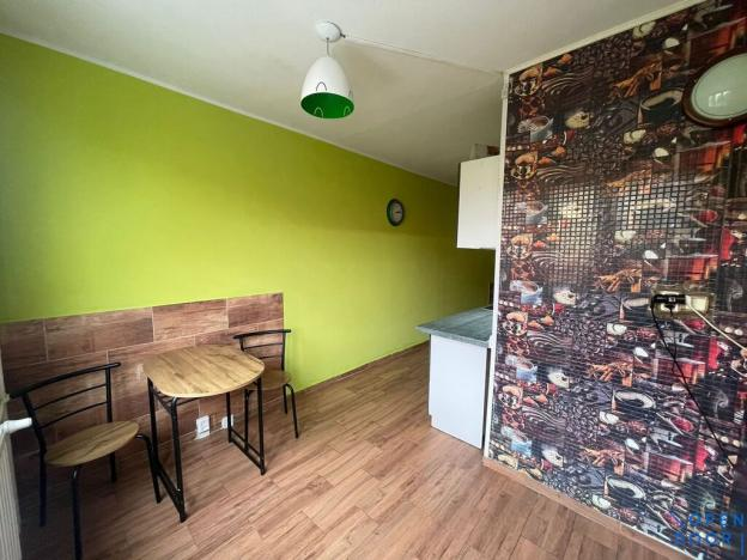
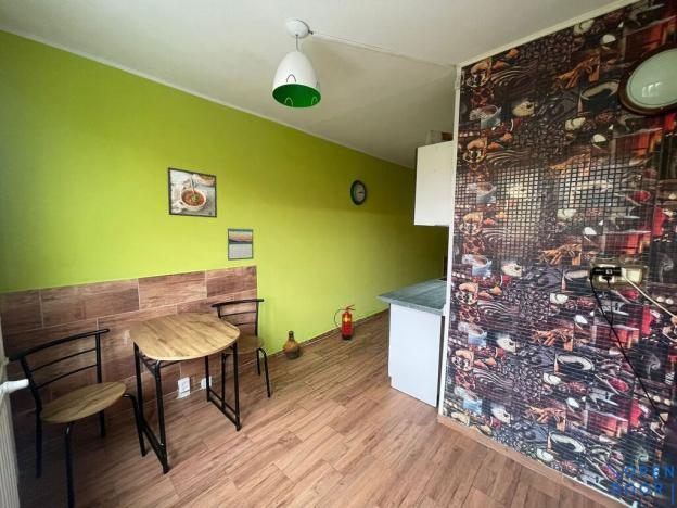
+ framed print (193, 193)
+ fire extinguisher (345, 320)
+ ceramic jug (291, 344)
+ calendar (241, 243)
